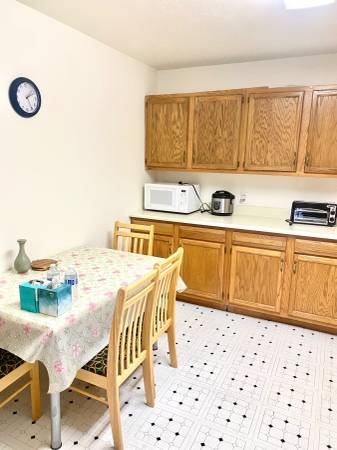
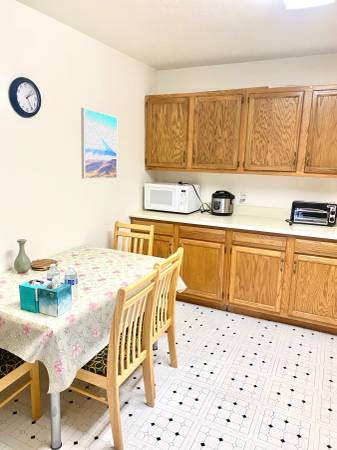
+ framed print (100, 146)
